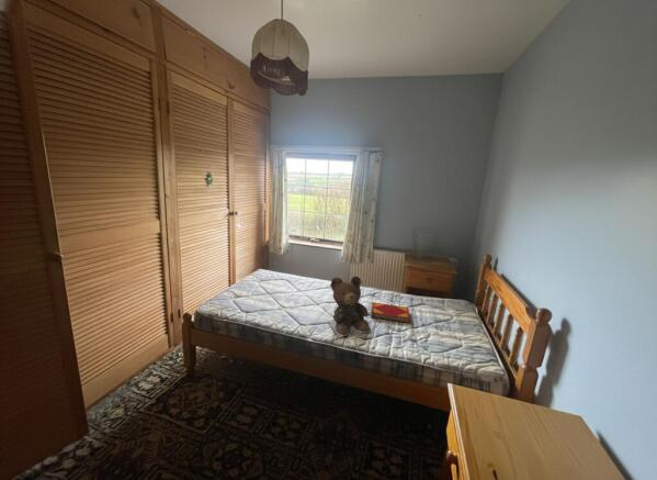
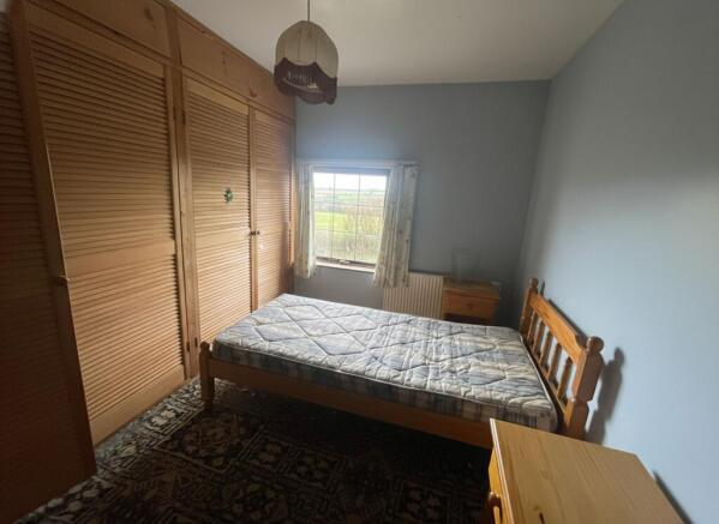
- hardback book (389, 312)
- teddy bear (351, 303)
